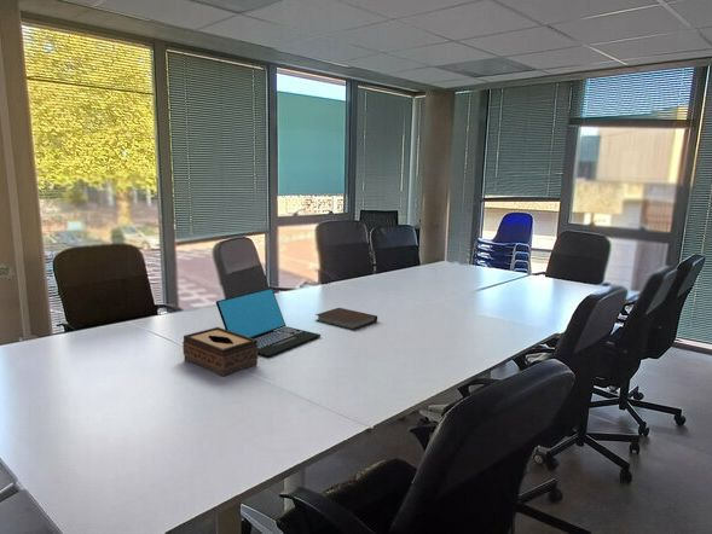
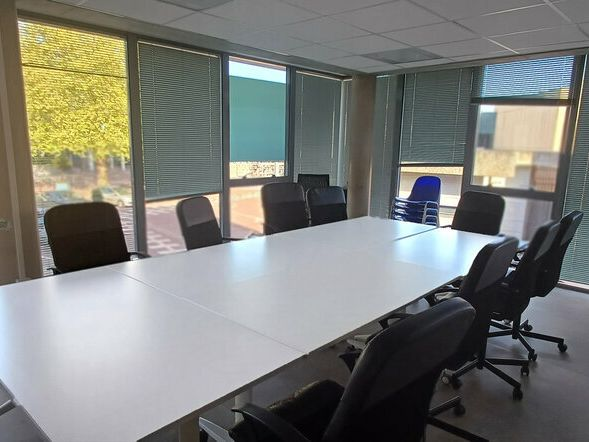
- notebook (346, 318)
- tissue box (220, 349)
- laptop (270, 319)
